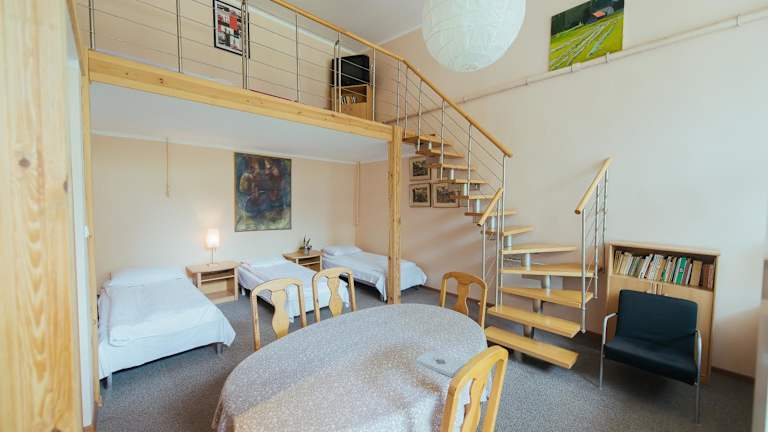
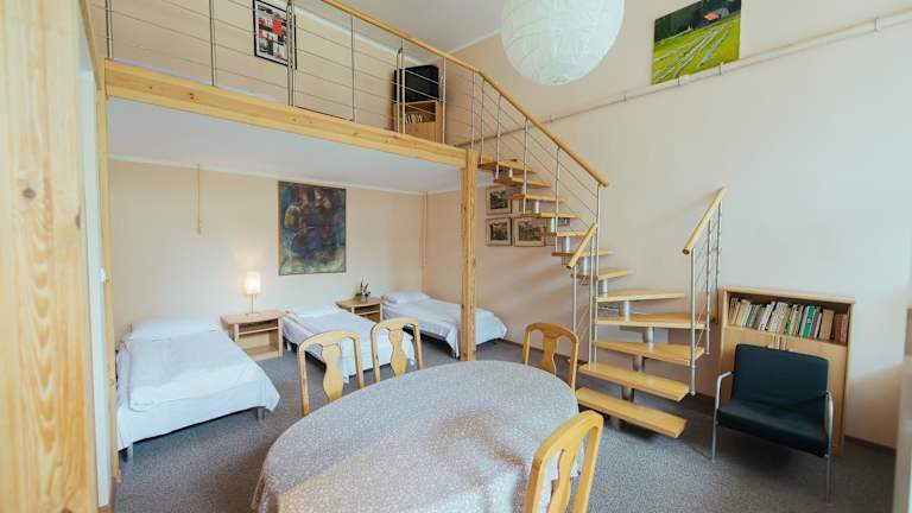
- notepad (439, 362)
